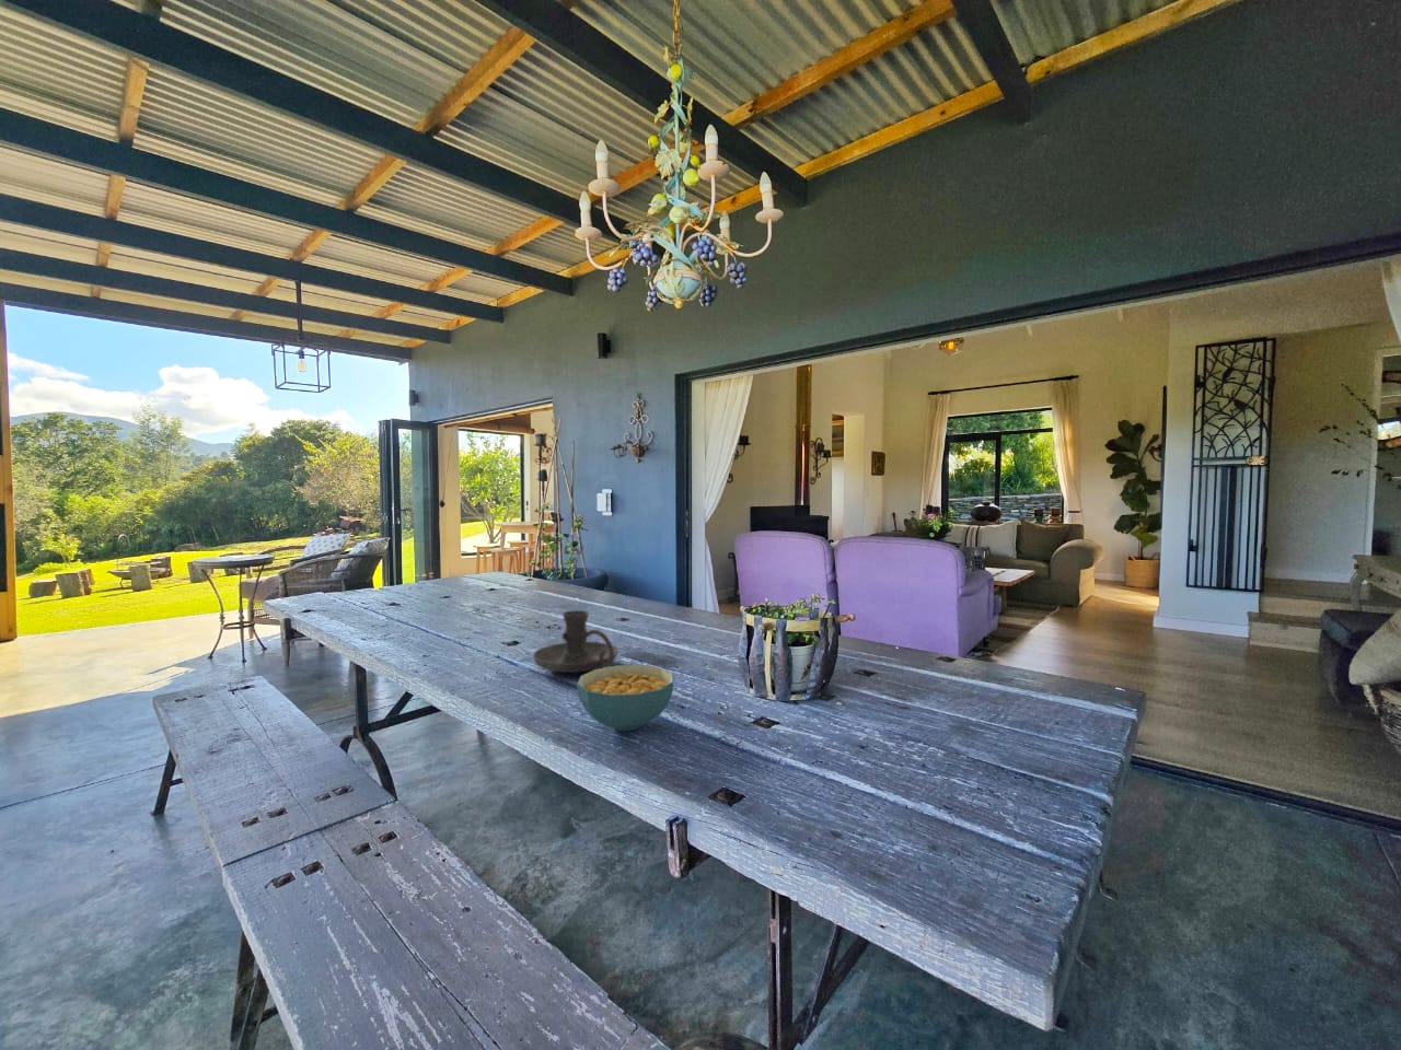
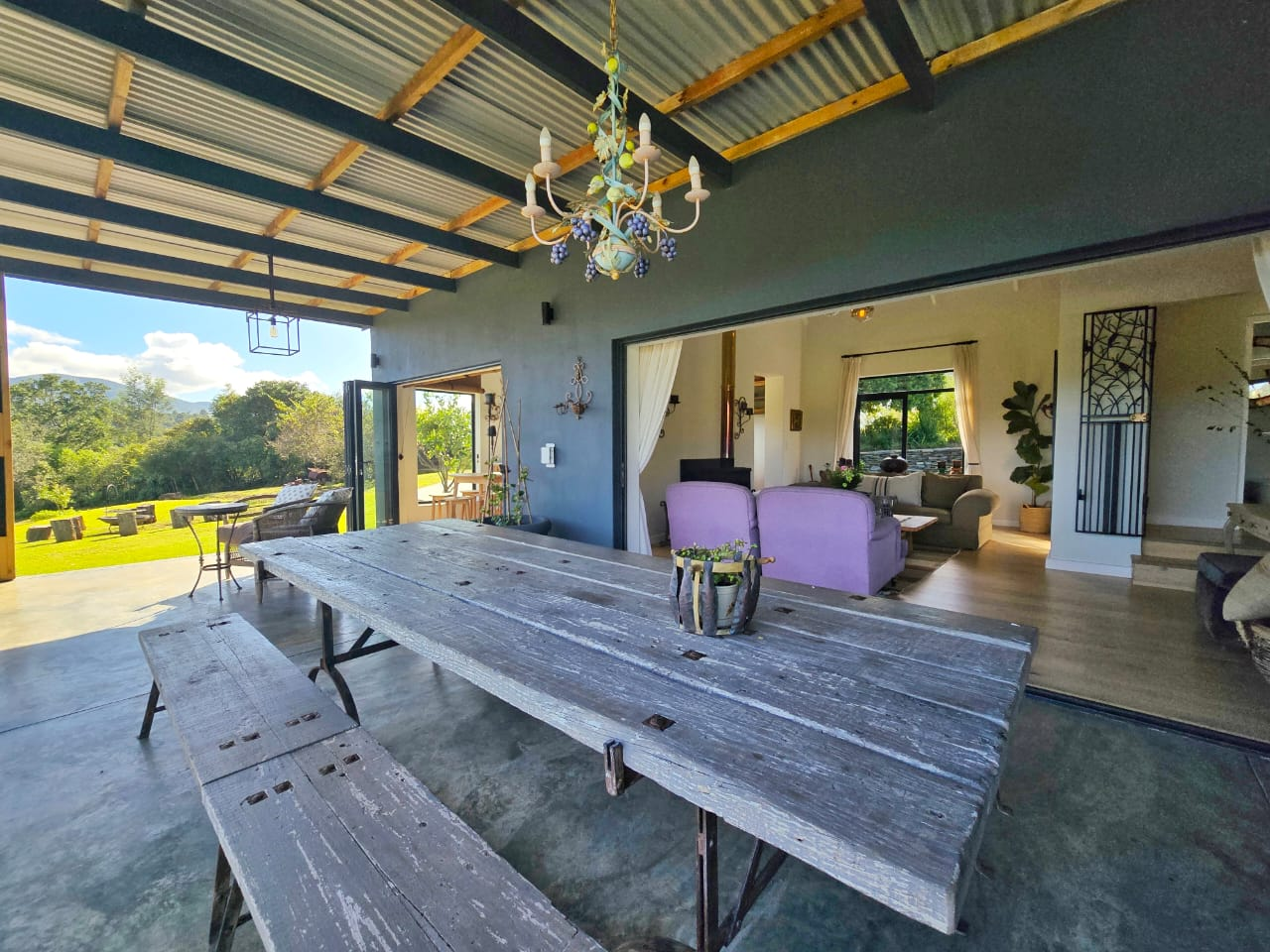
- cereal bowl (627, 701)
- candle holder (581, 641)
